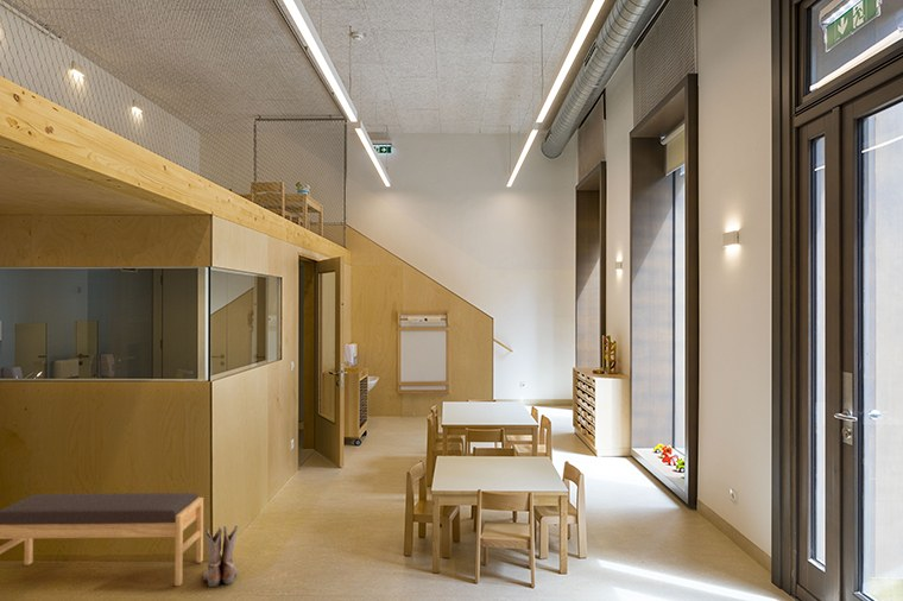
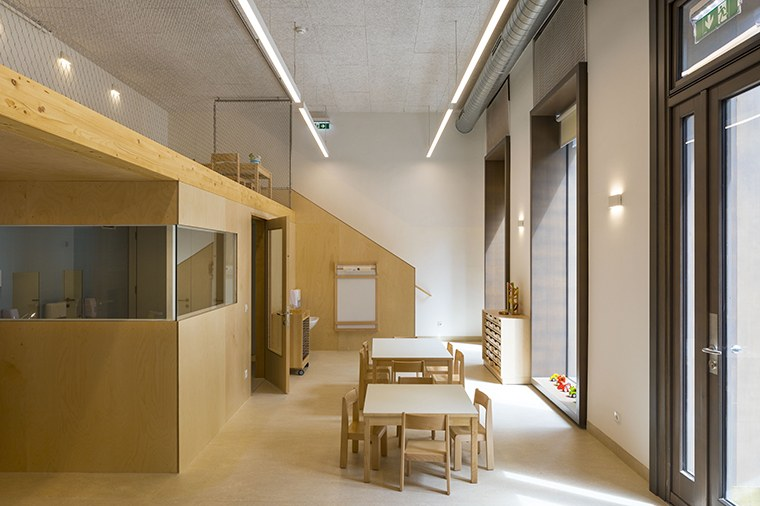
- bench (101, 537)
- boots (220, 550)
